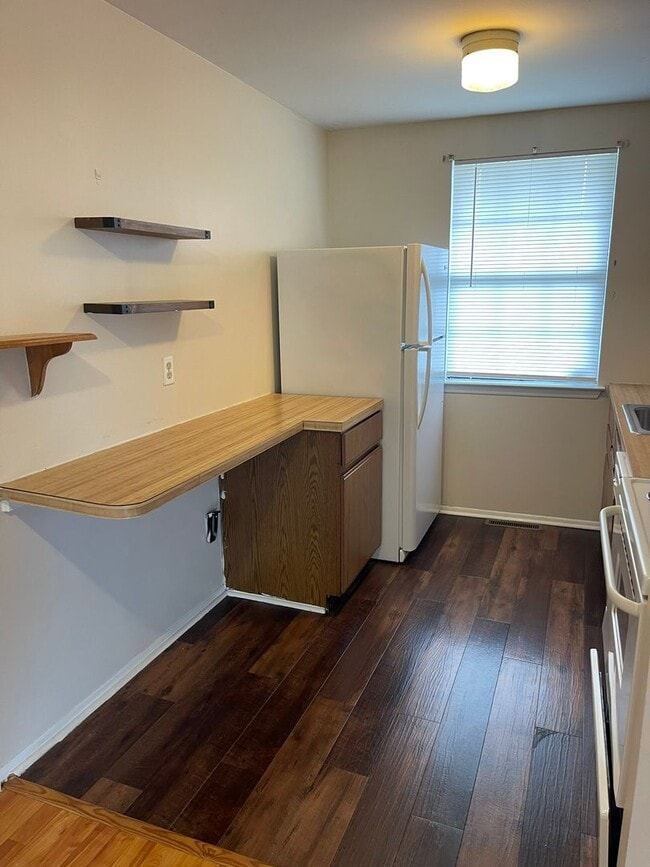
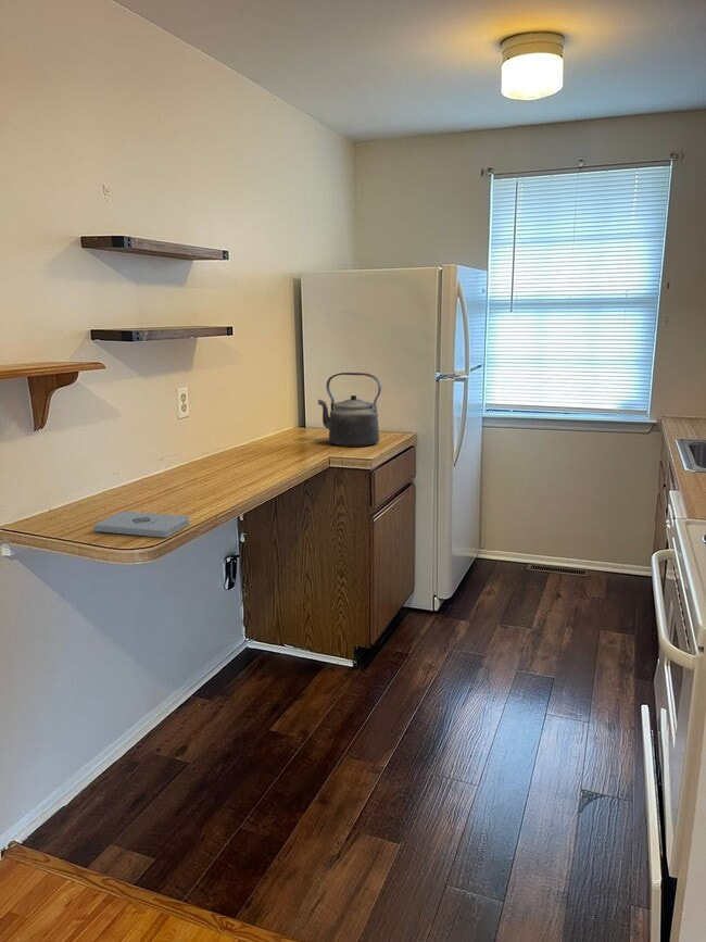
+ kettle (349, 407)
+ notepad (143, 524)
